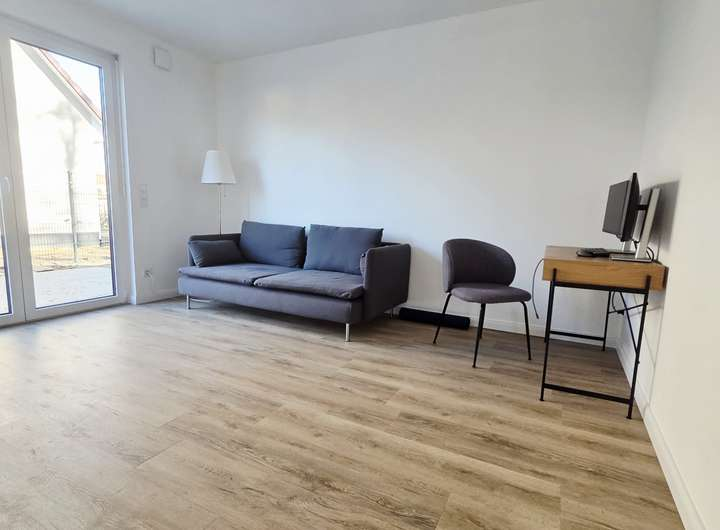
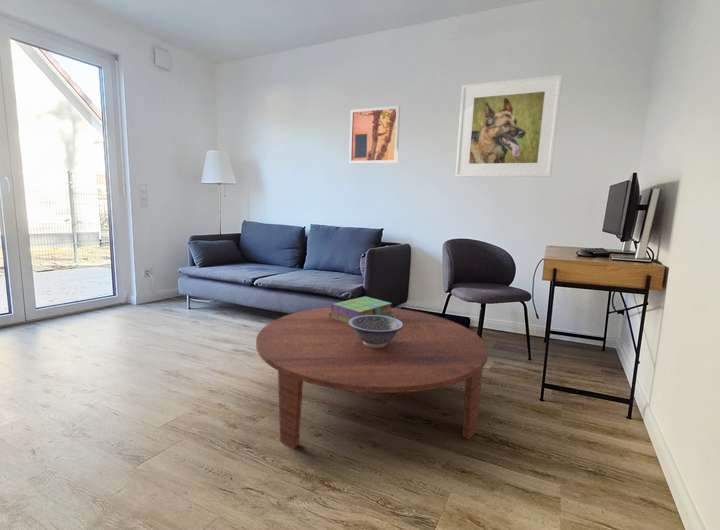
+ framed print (505, 129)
+ wall art (373, 136)
+ decorative bowl (375, 332)
+ coffee table (369, 365)
+ stack of books (362, 309)
